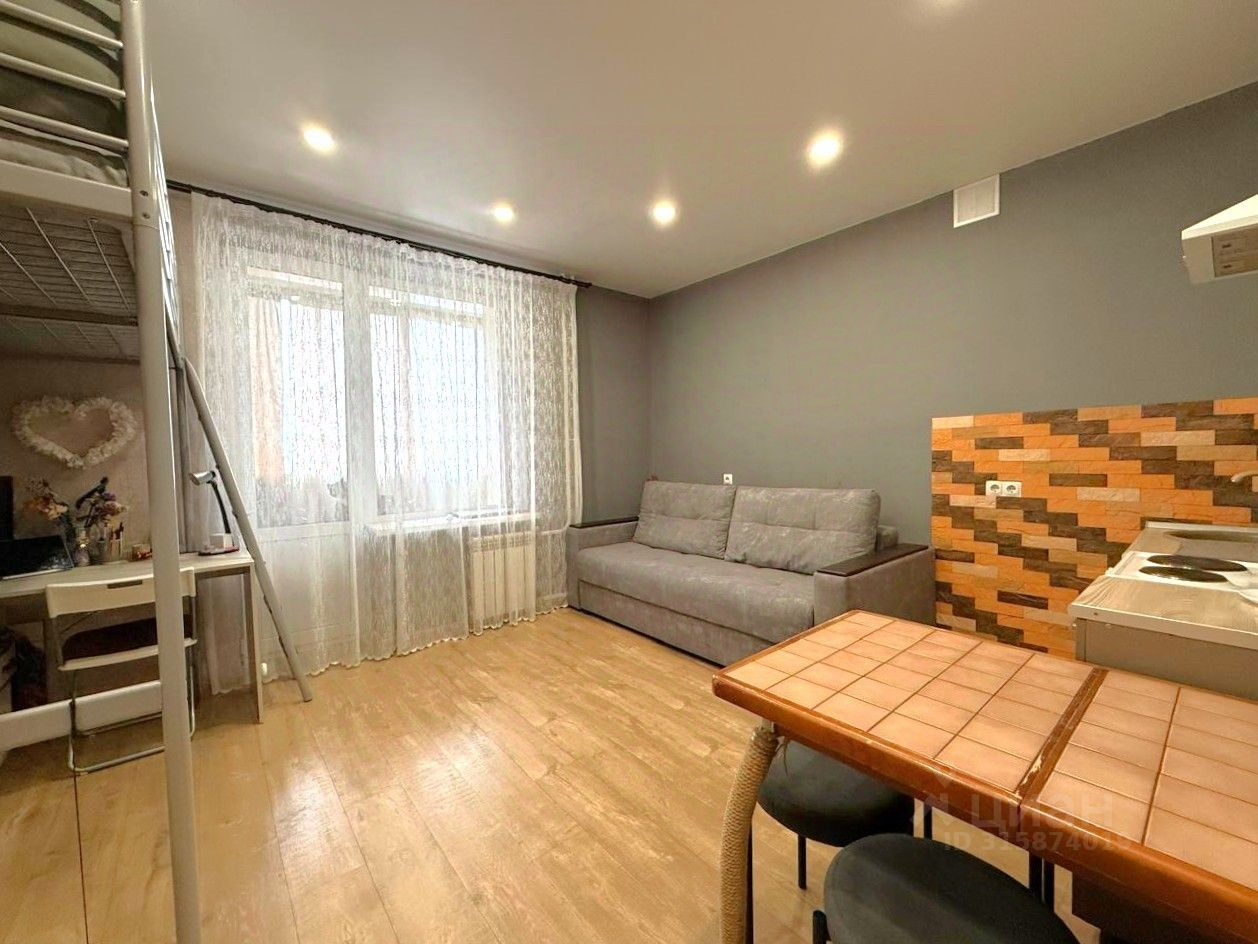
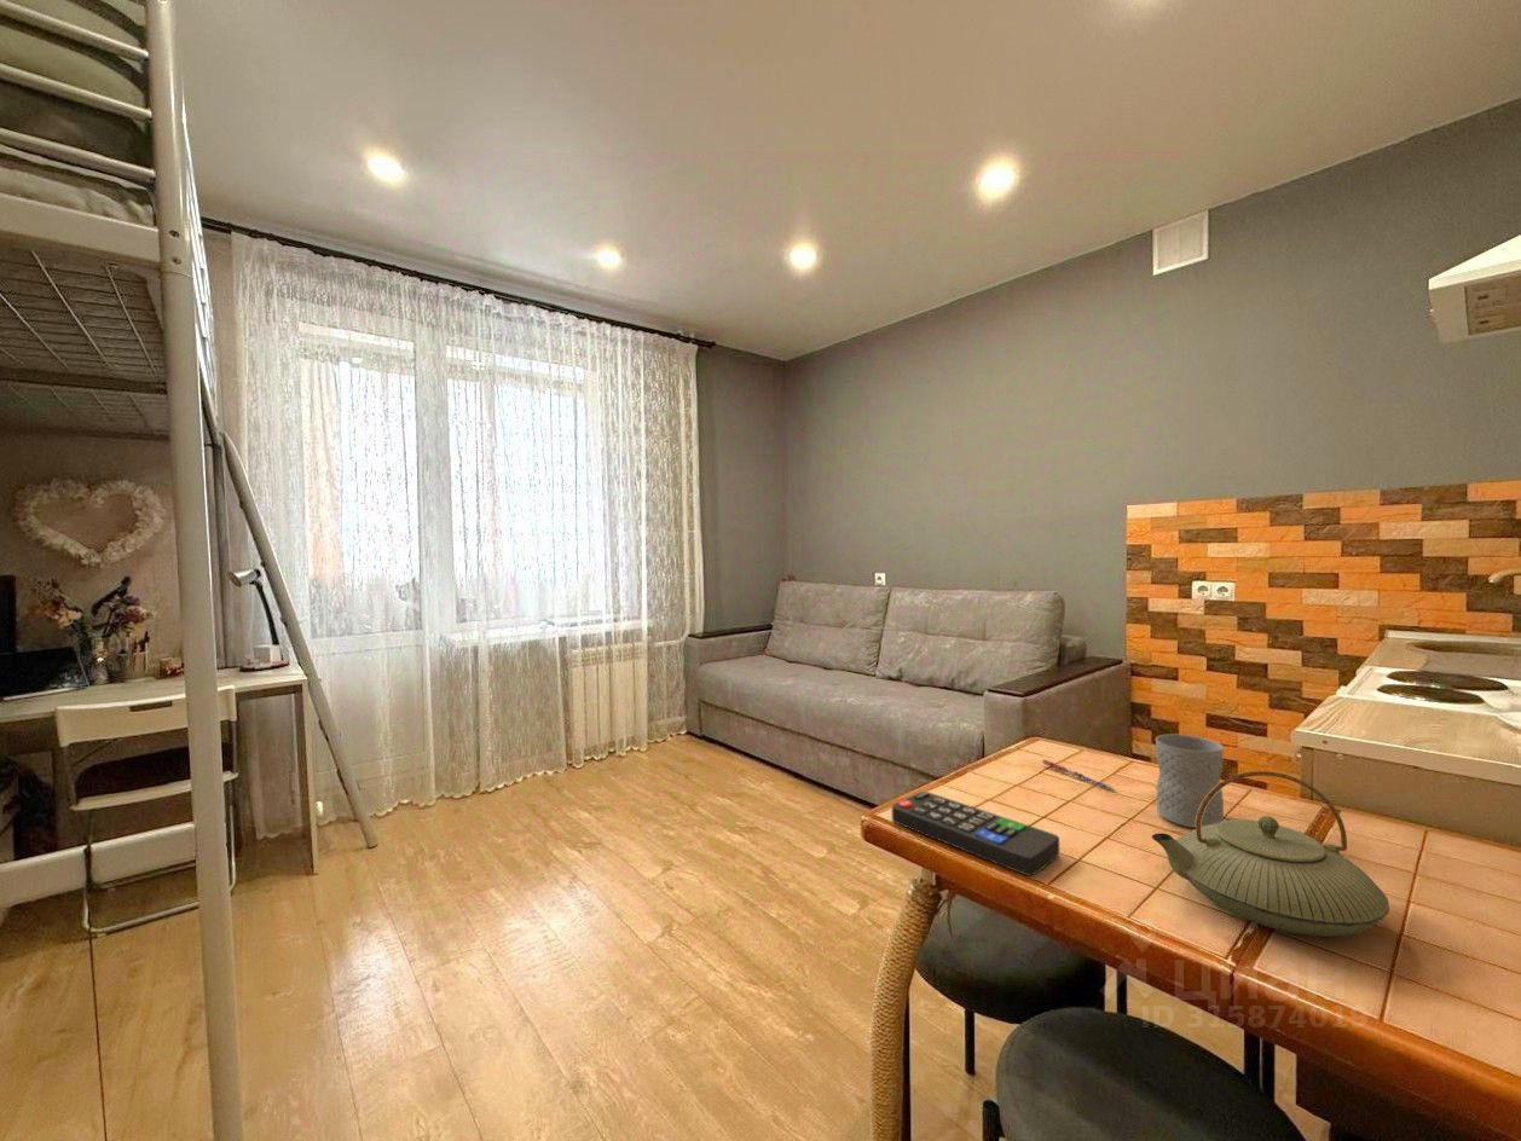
+ teapot (1255, 835)
+ remote control (970, 827)
+ pen (1076, 774)
+ mug (1196, 777)
